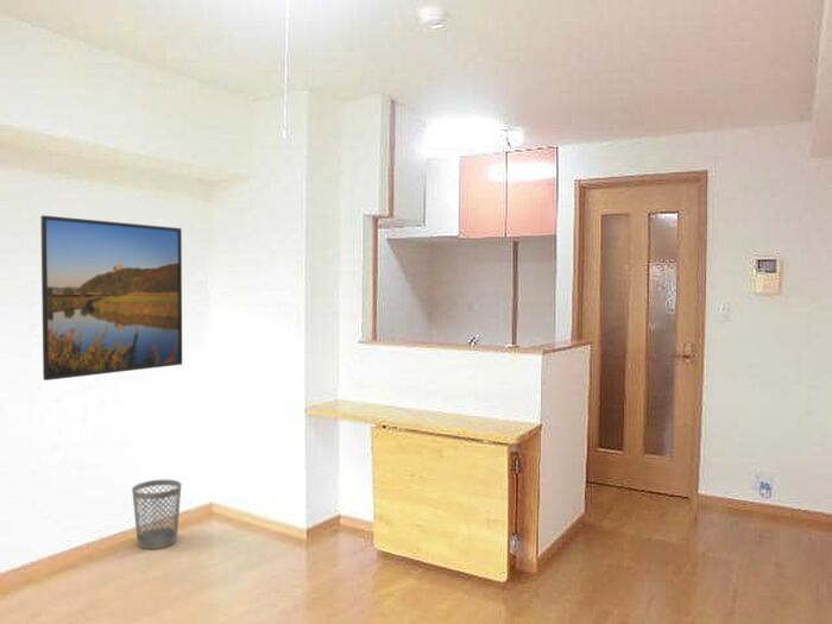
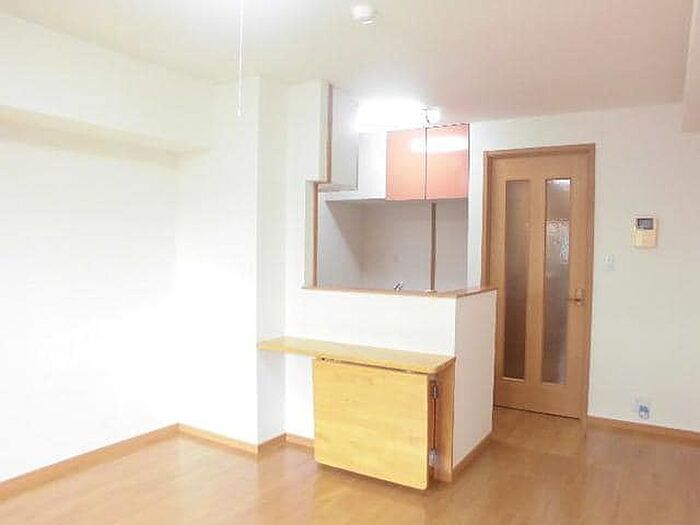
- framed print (118, 297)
- wastebasket (156, 513)
